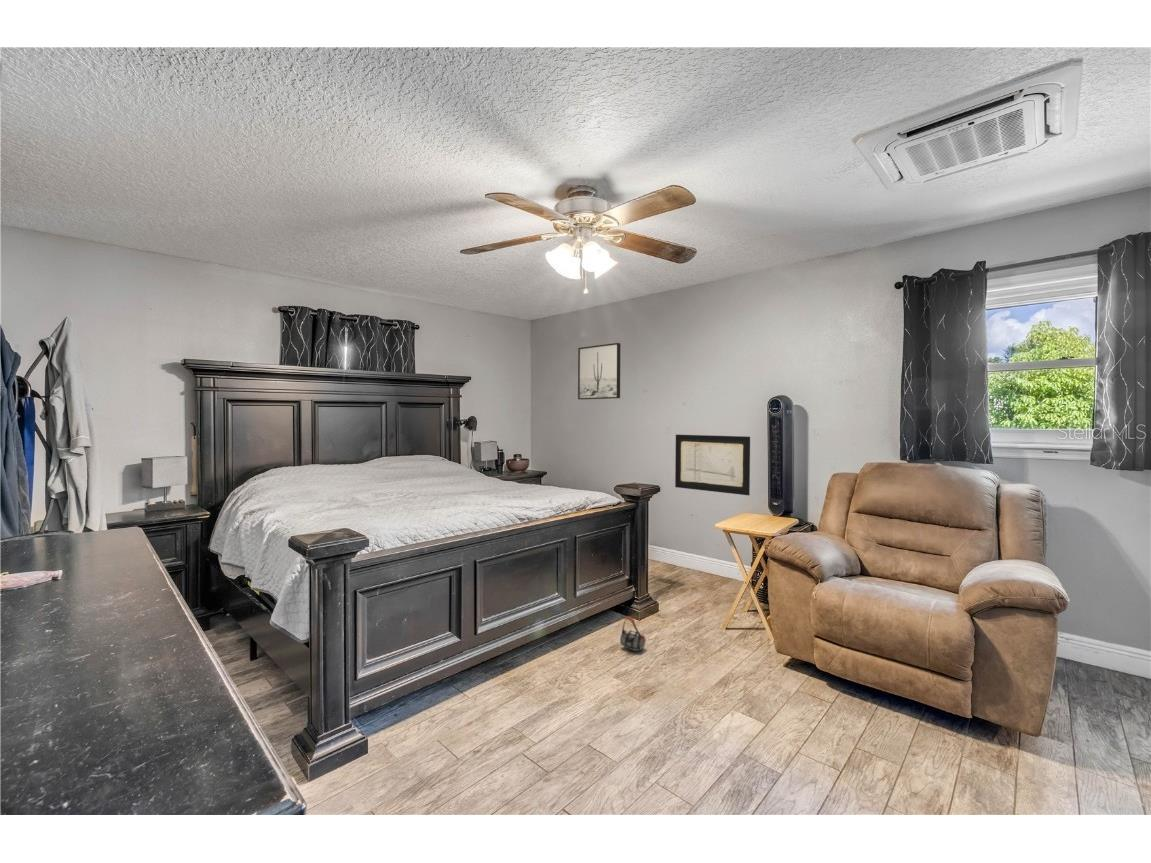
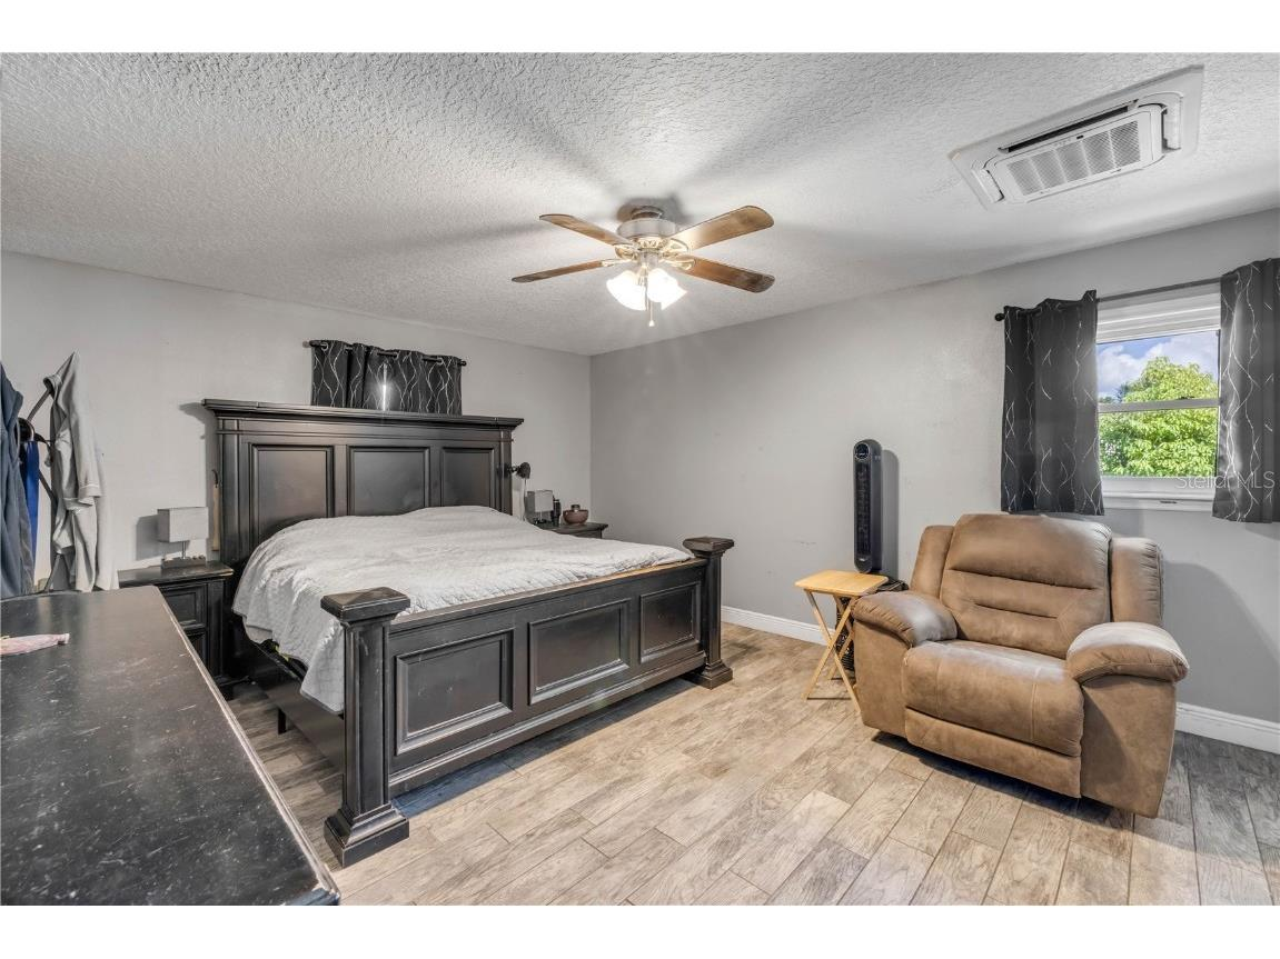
- wall art (710, 463)
- wall art (598, 372)
- bag (636, 627)
